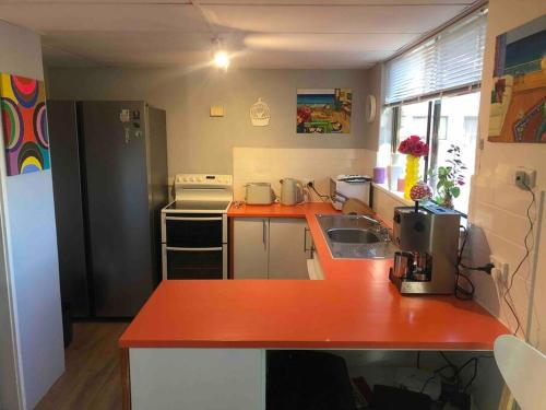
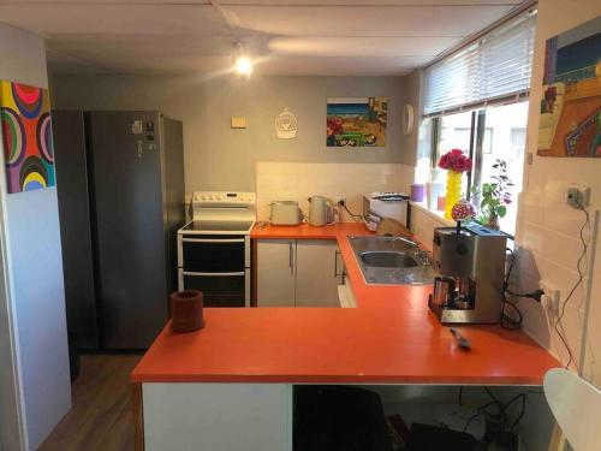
+ mug (188, 308)
+ soupspoon (459, 334)
